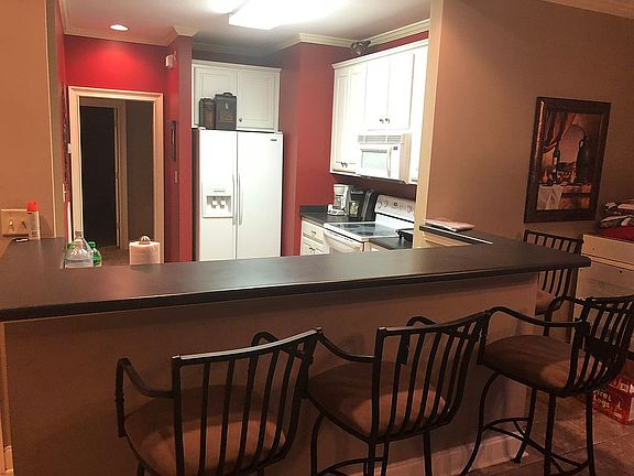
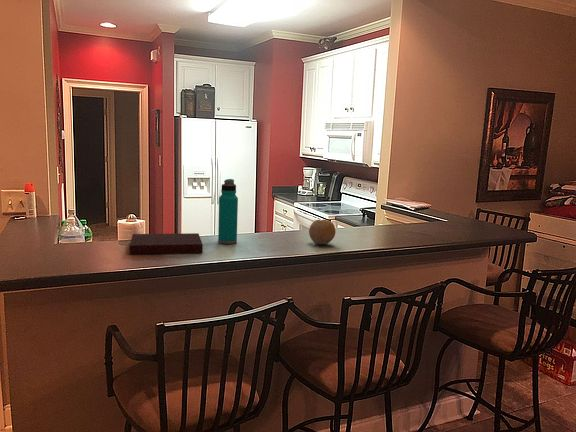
+ water bottle (228, 211)
+ notebook (166, 243)
+ fruit (322, 231)
